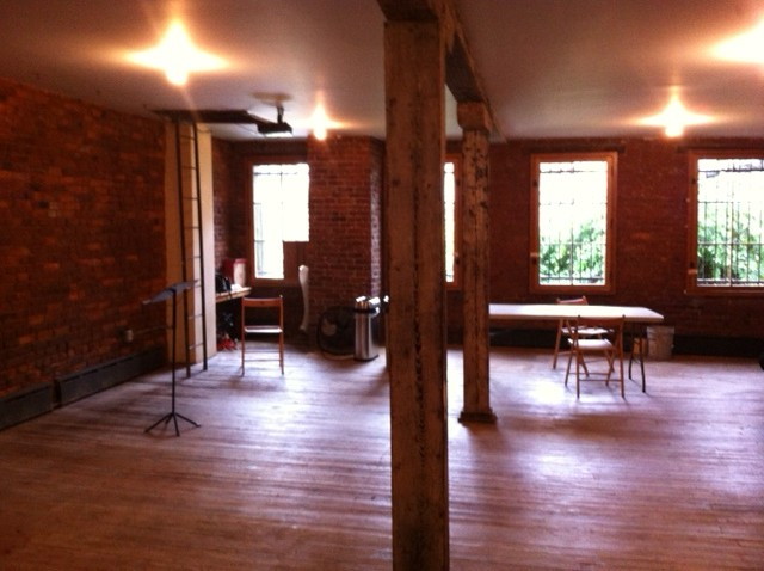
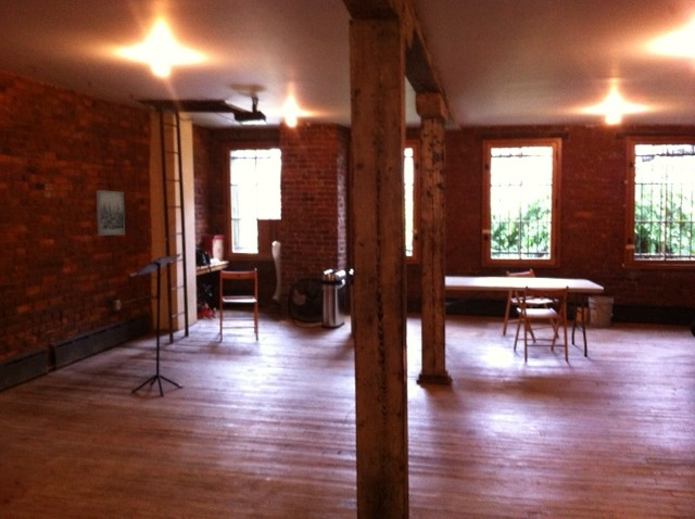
+ wall art (111, 213)
